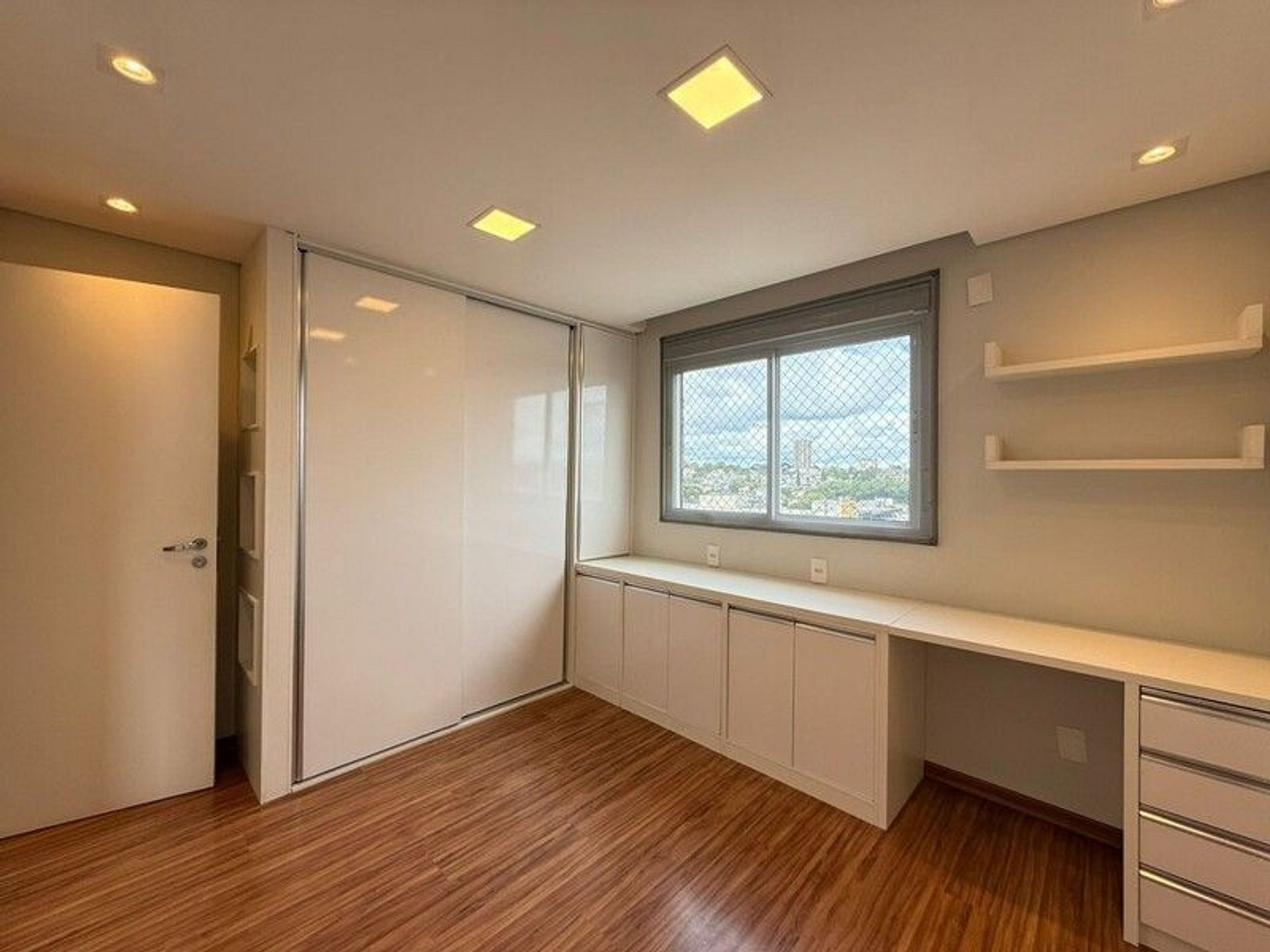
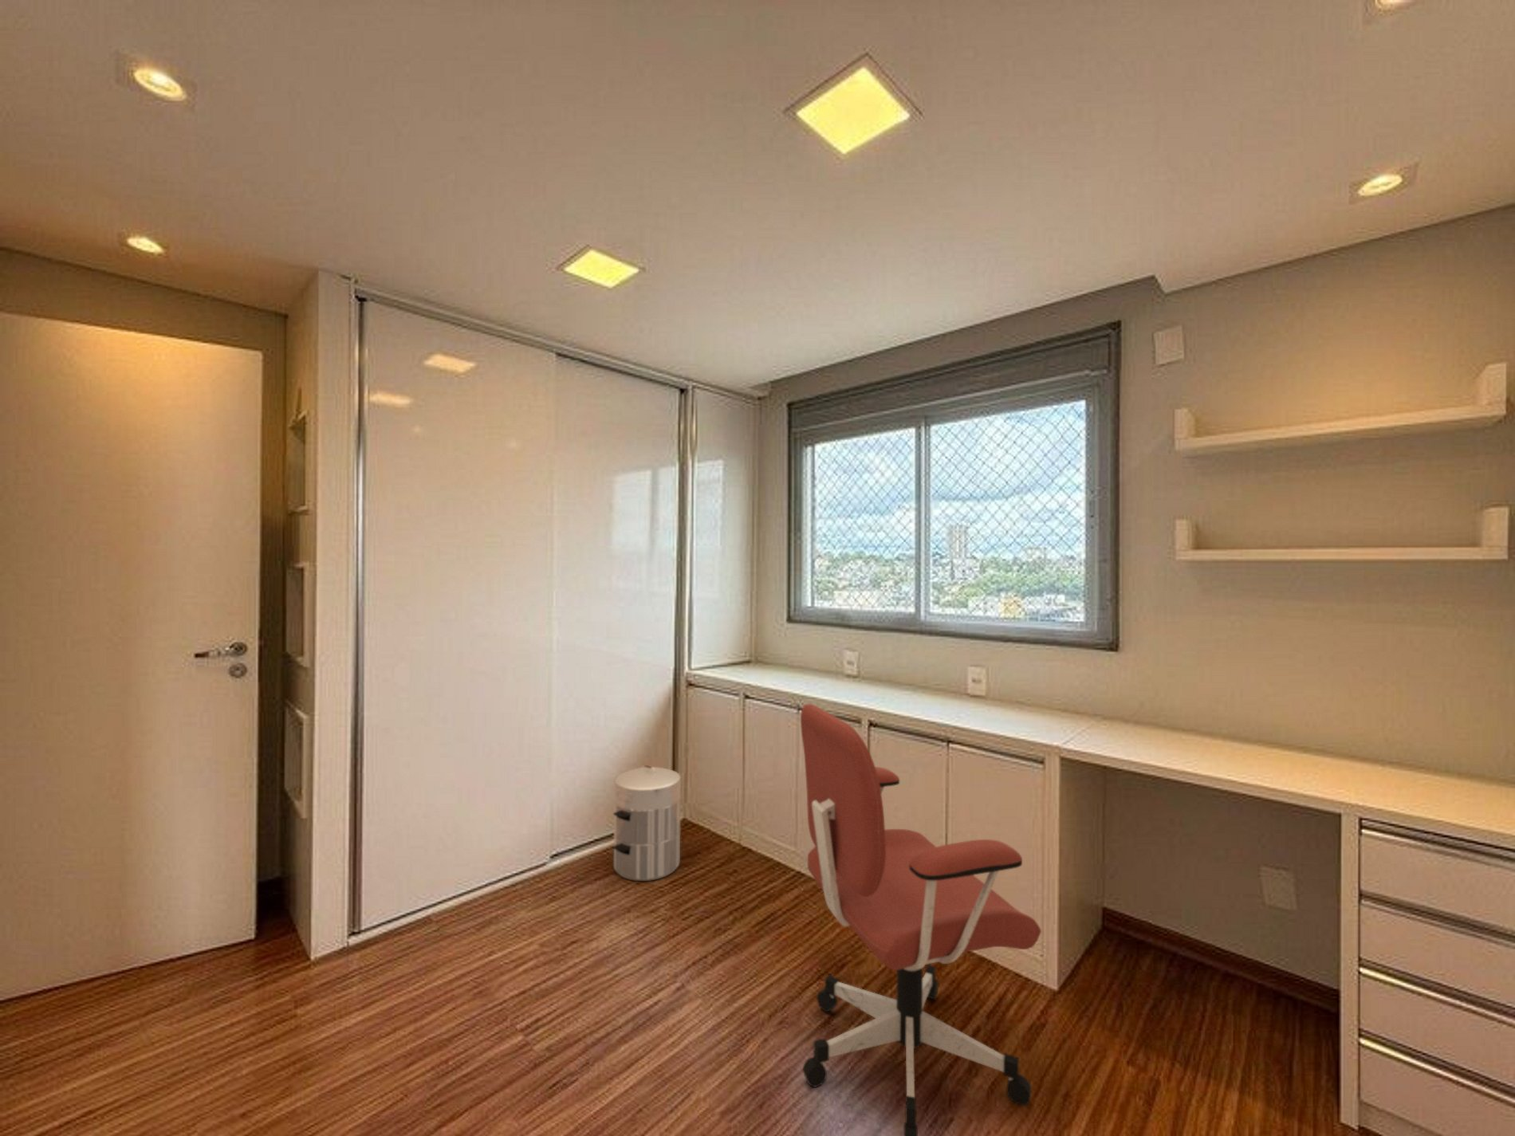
+ waste bin (648, 815)
+ office chair (898, 885)
